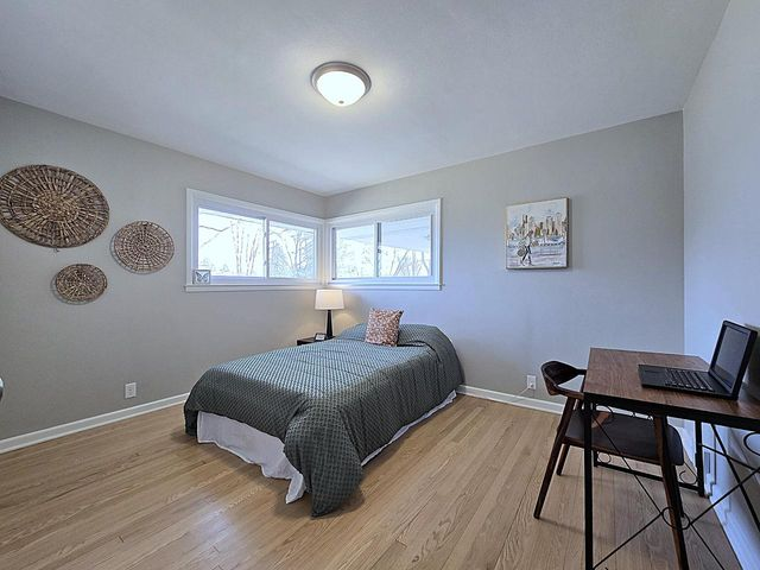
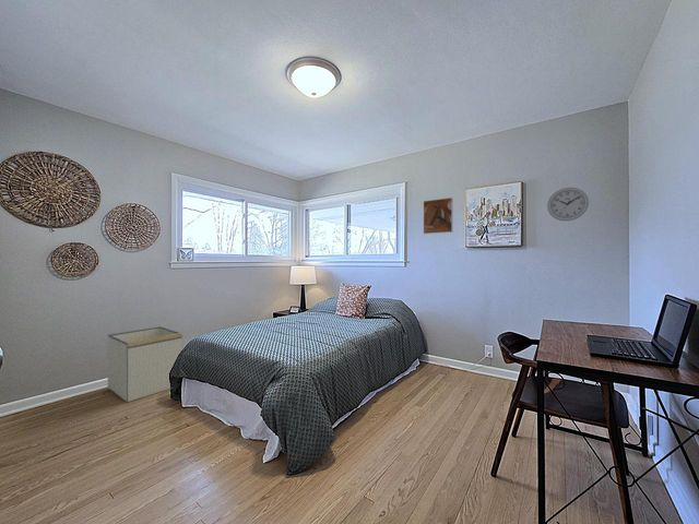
+ storage bin (145, 359)
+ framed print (437, 216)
+ wall clock (567, 204)
